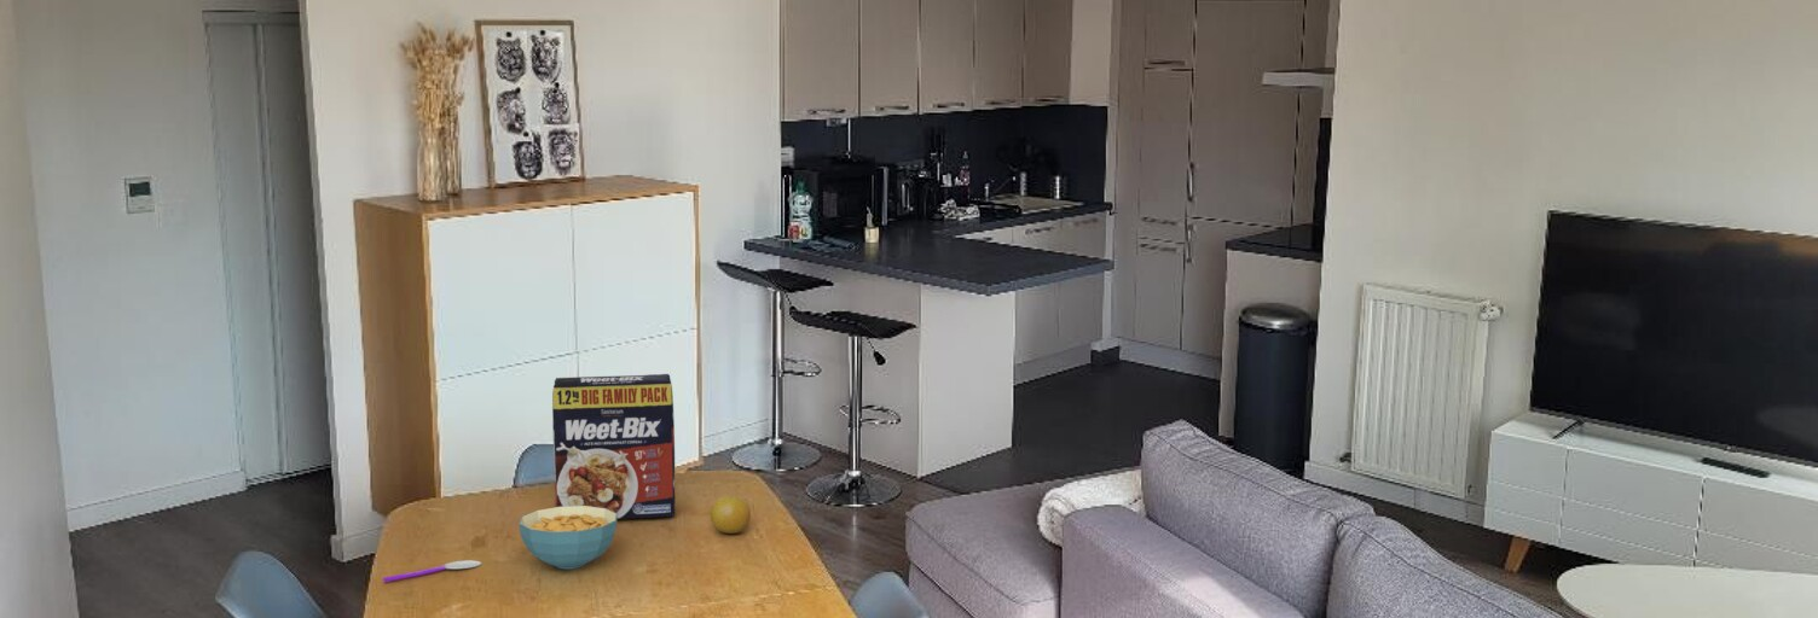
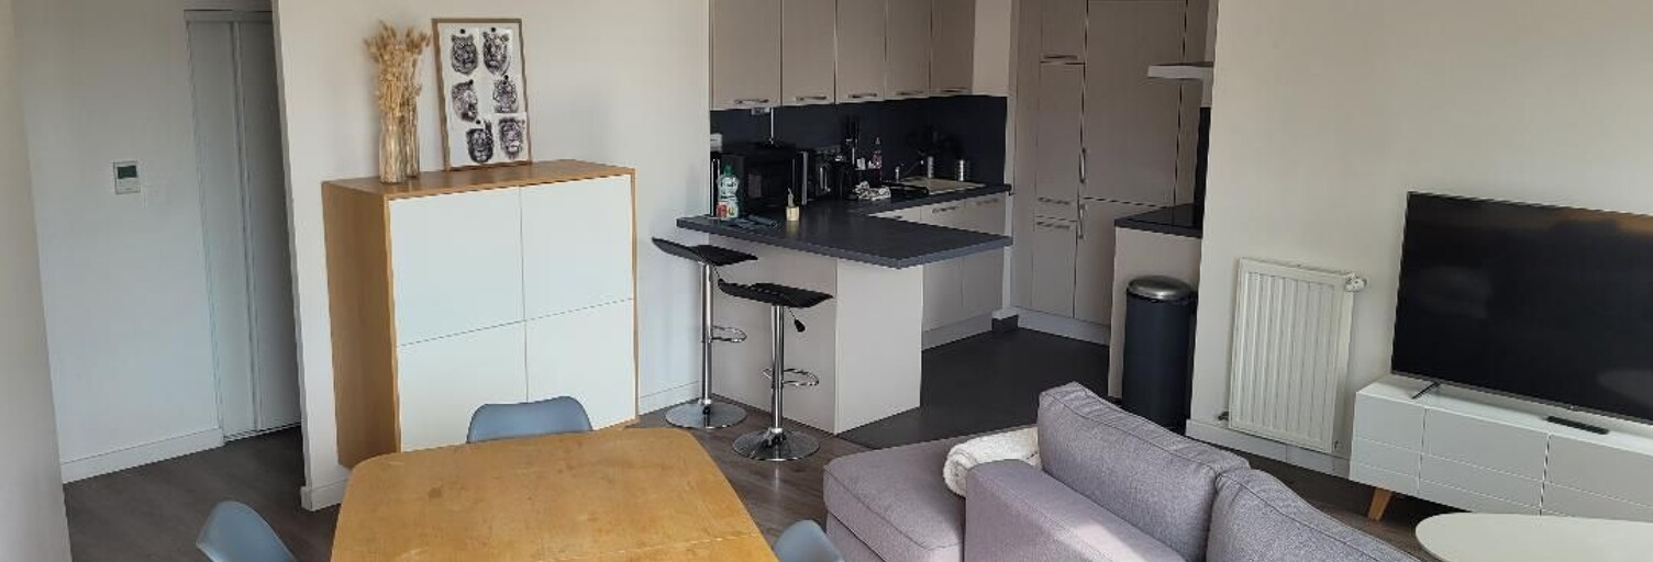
- cereal bowl (569, 541)
- cereal box (614, 445)
- spoon (433, 569)
- fruit (730, 514)
